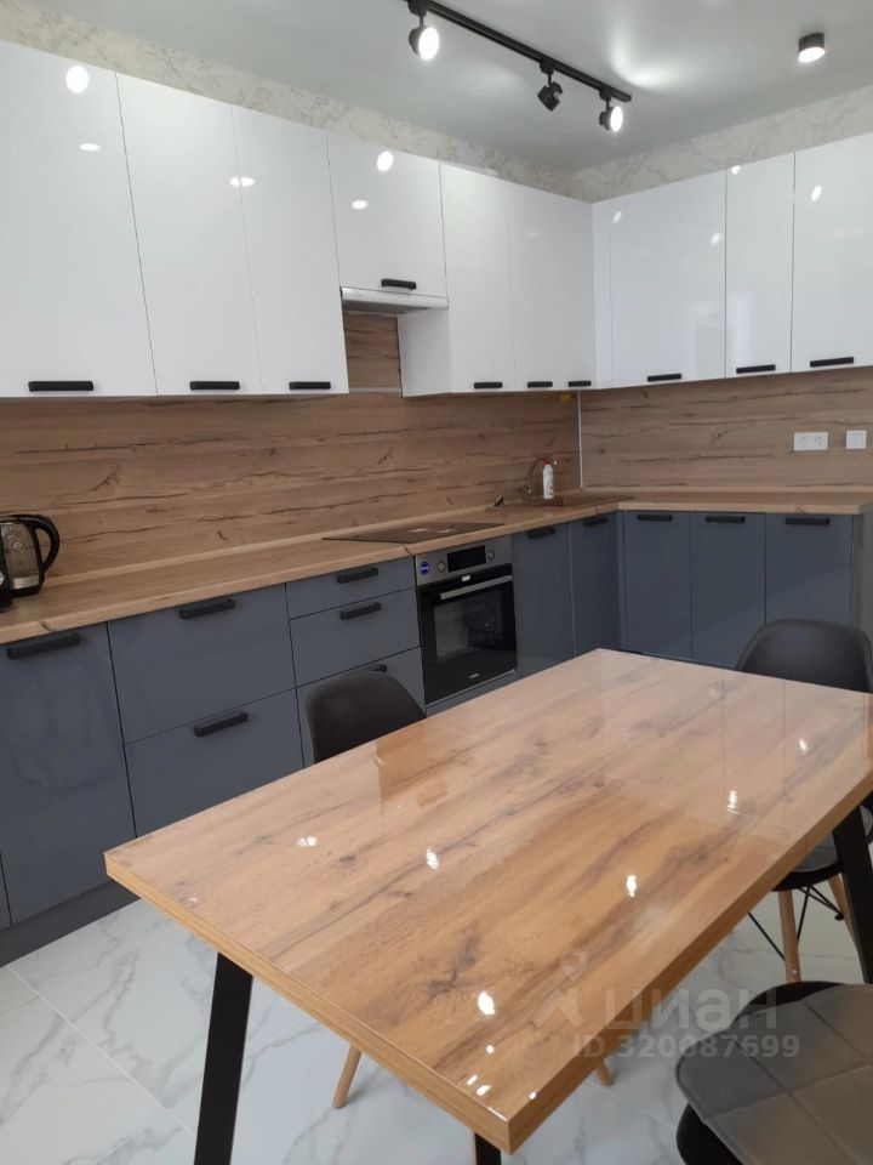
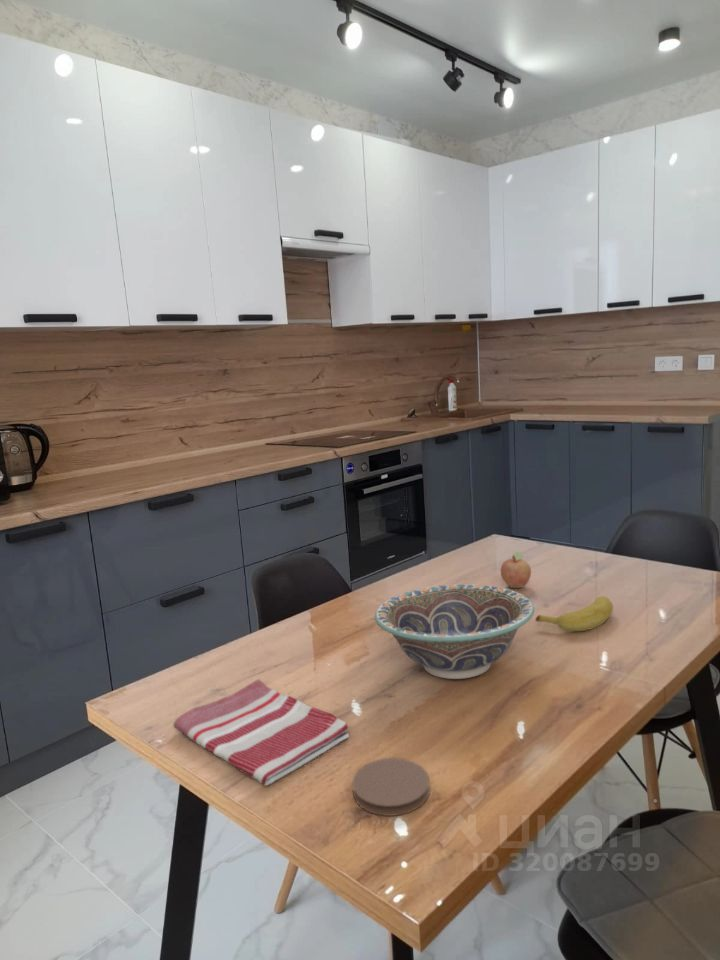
+ dish towel (260, 726)
+ coaster (391, 785)
+ decorative bowl (454, 635)
+ banana (581, 611)
+ fruit (516, 570)
